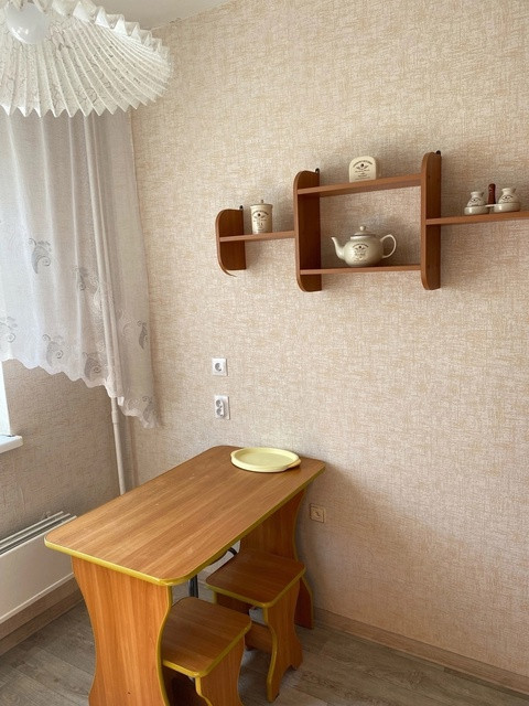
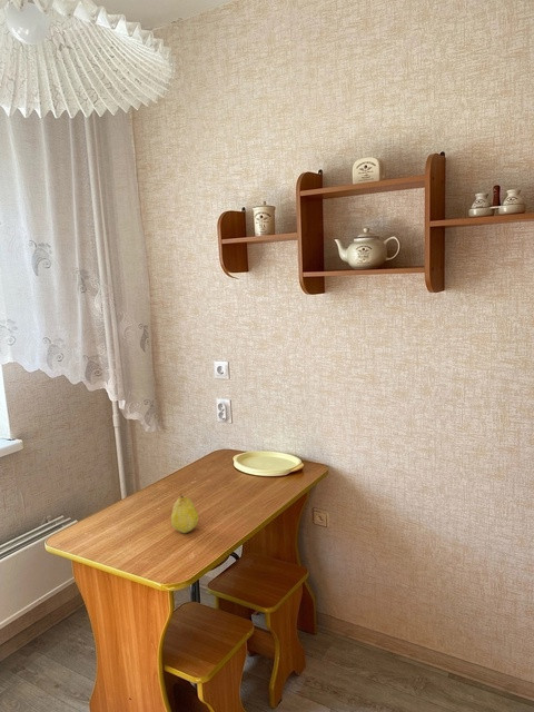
+ fruit (185, 512)
